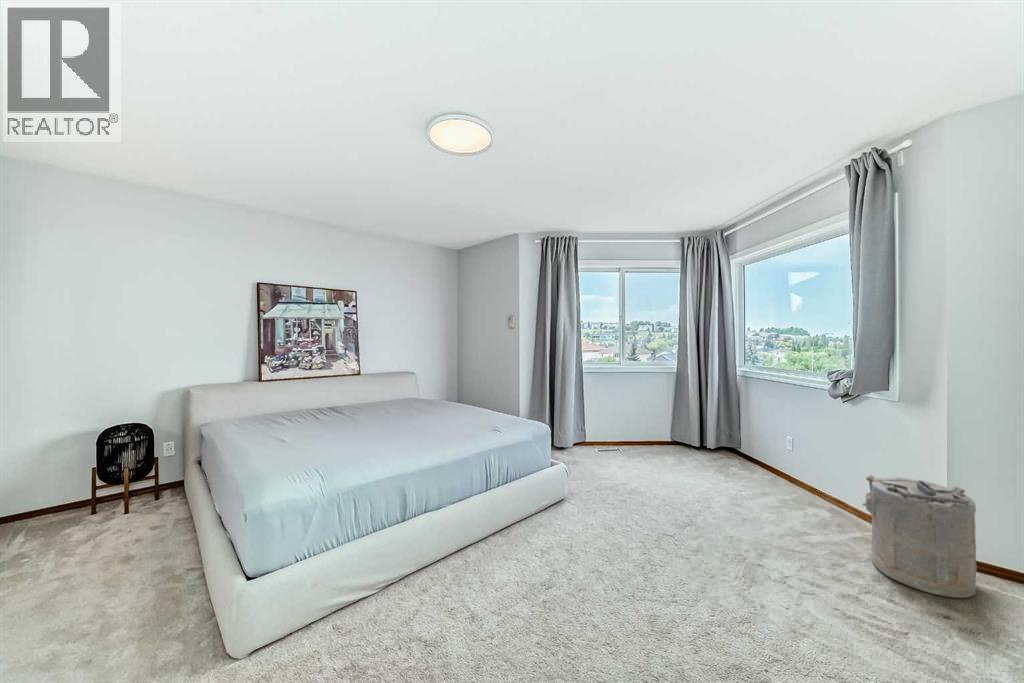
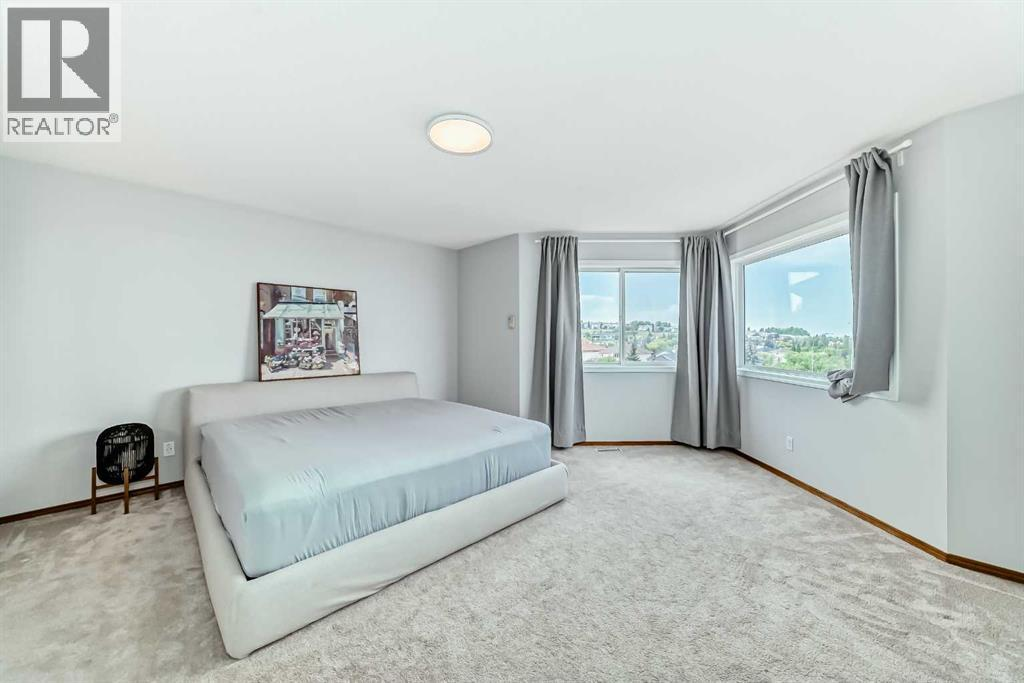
- laundry hamper (915, 526)
